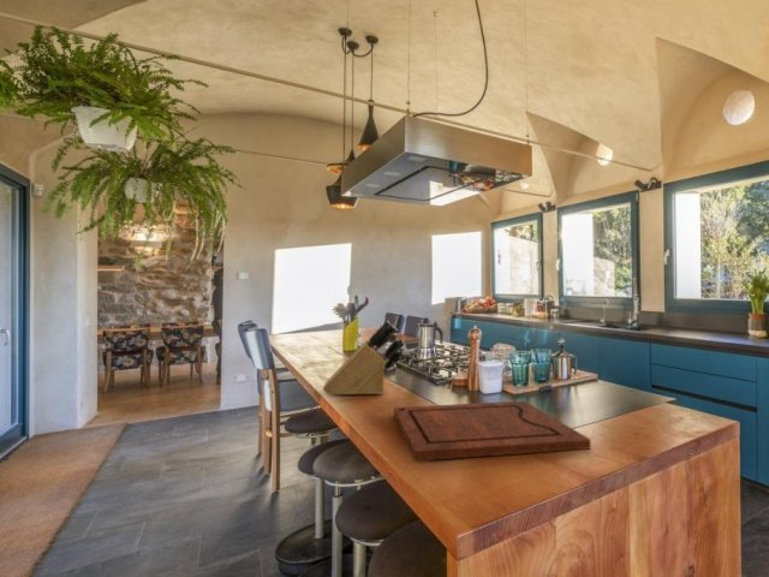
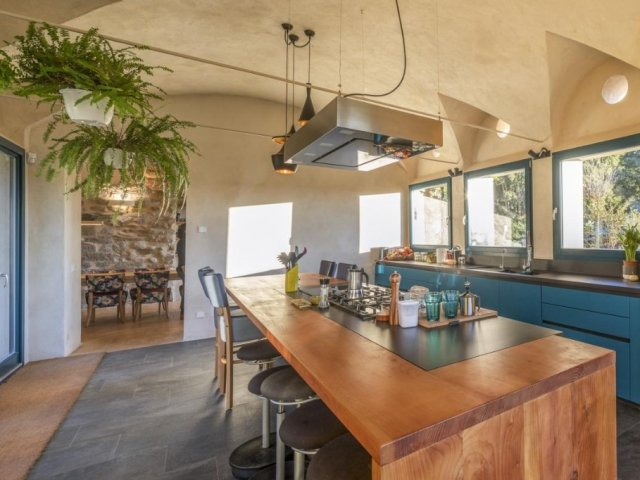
- cutting board (479, 424)
- knife block (364, 356)
